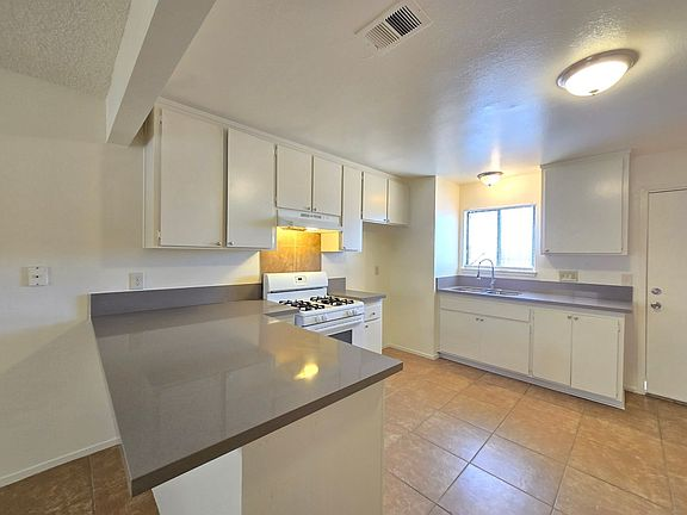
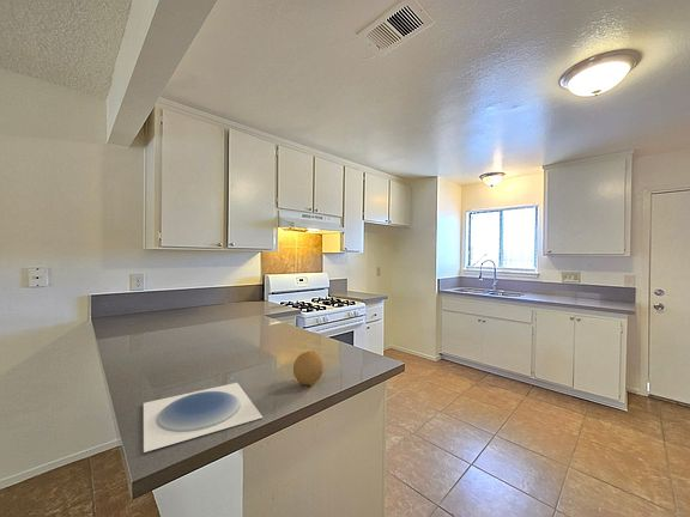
+ bowl (200, 406)
+ fruit (308, 366)
